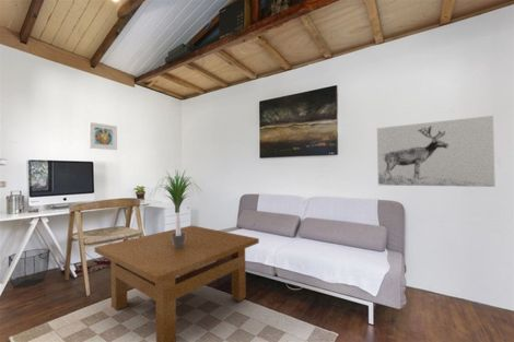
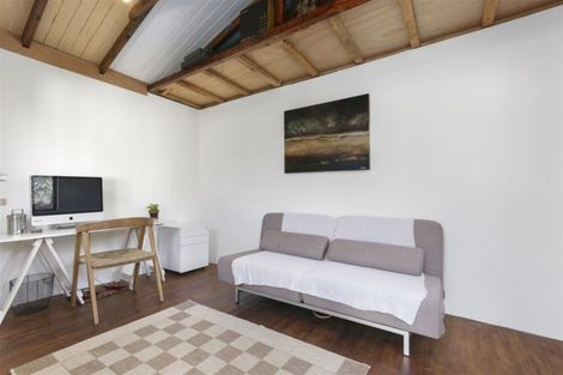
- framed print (103, 137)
- table (180, 272)
- wall art (429, 154)
- potted plant (177, 204)
